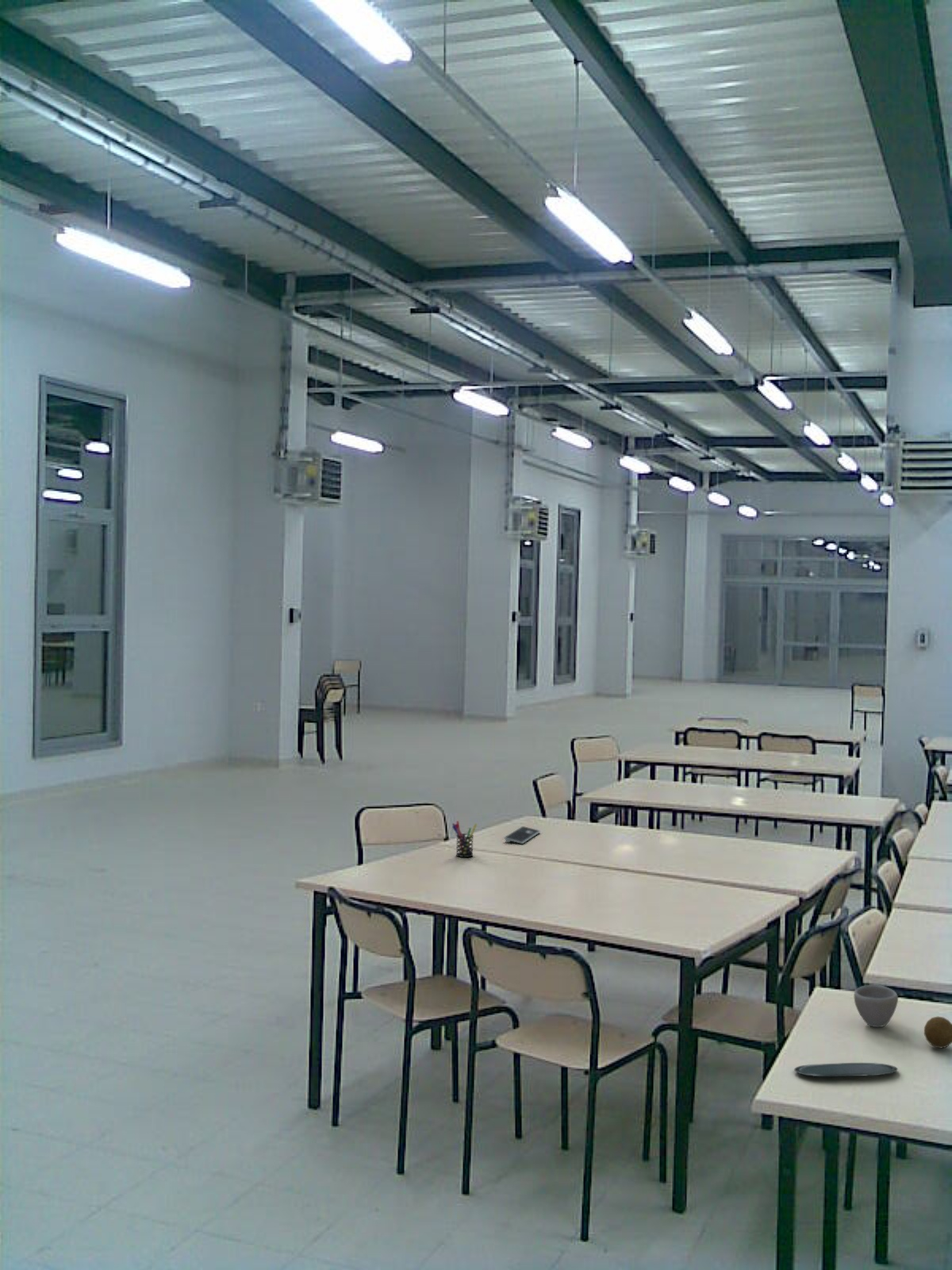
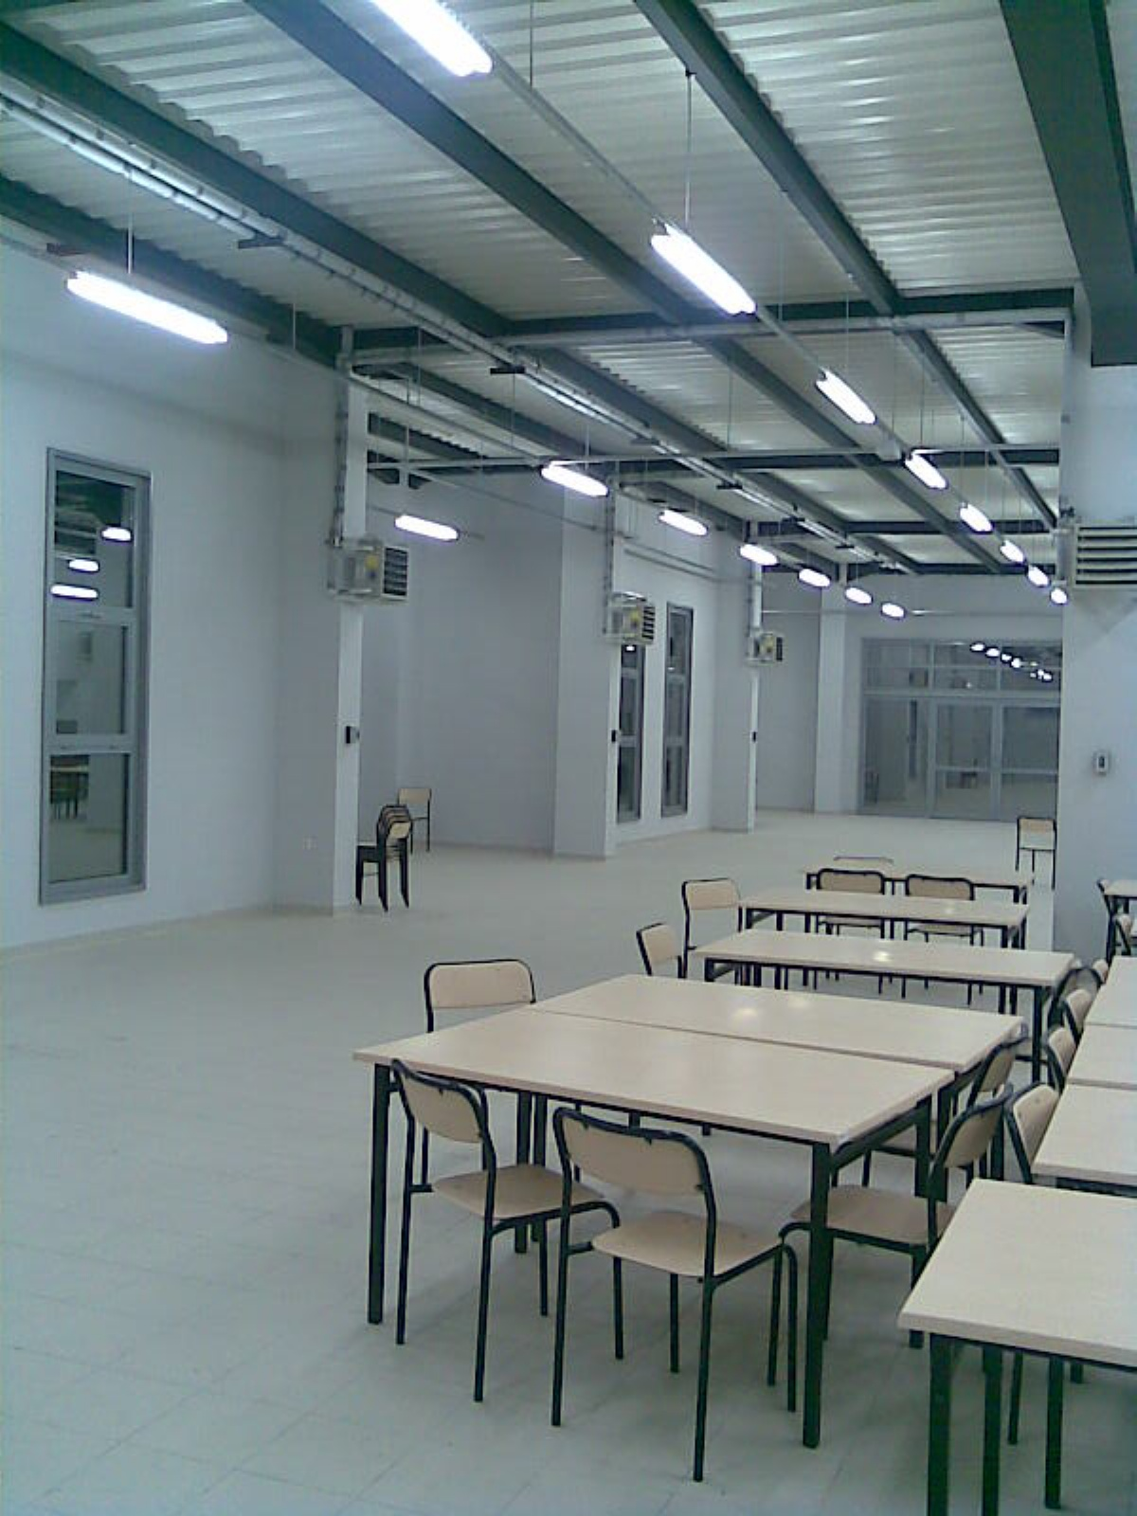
- pen holder (465, 838)
- keyboard (522, 834)
- fruit (939, 1032)
- cup (875, 1006)
- oval tray (846, 1069)
